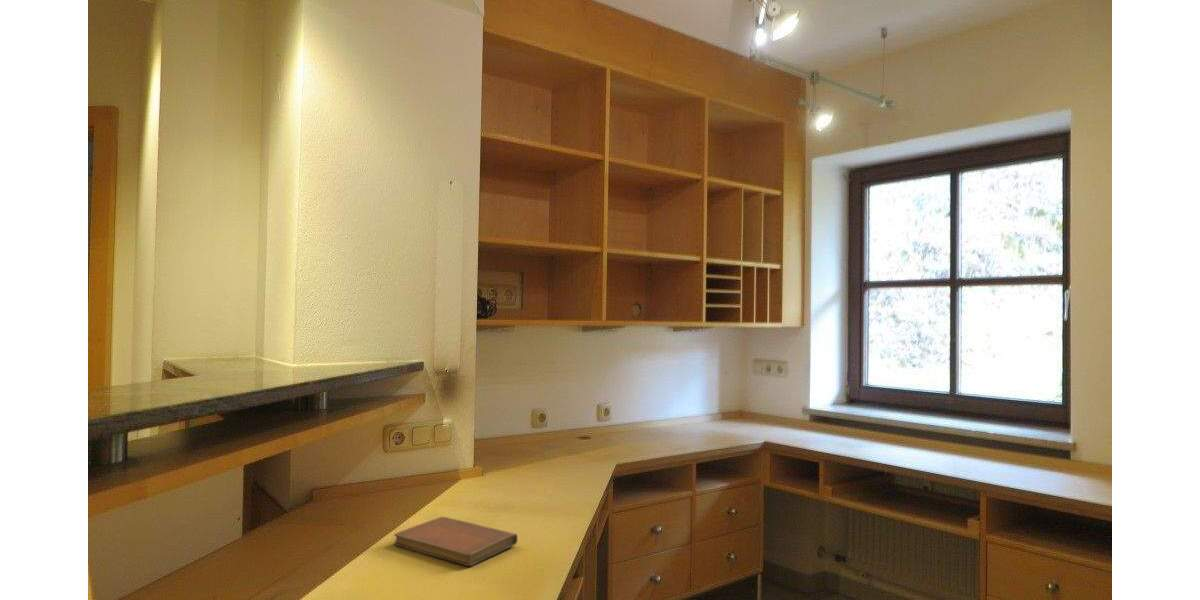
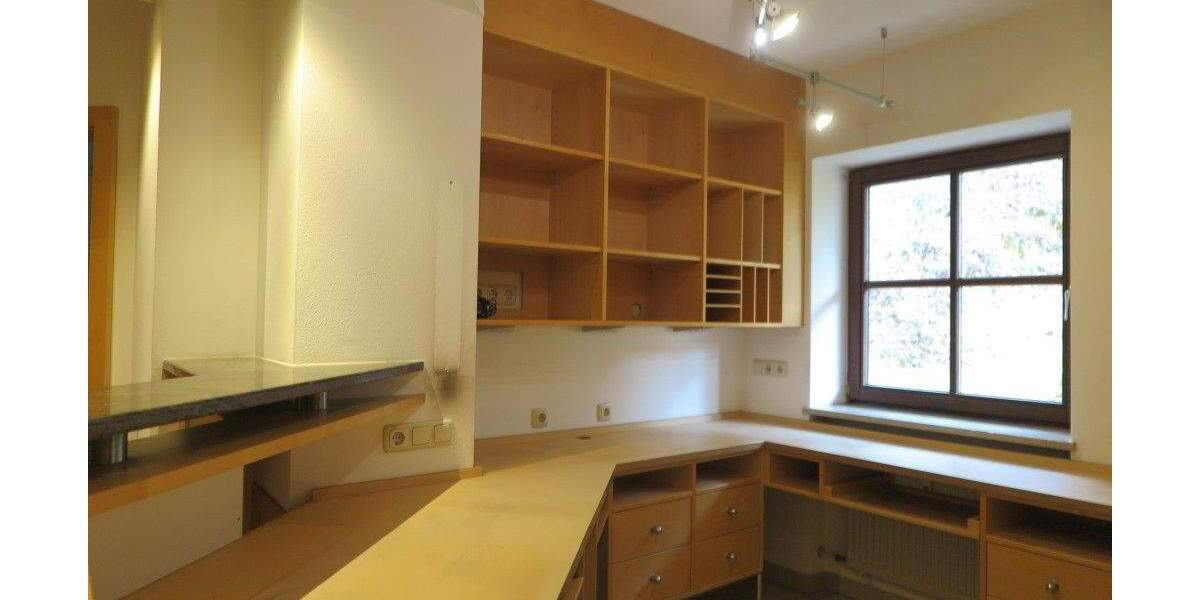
- notebook (455, 538)
